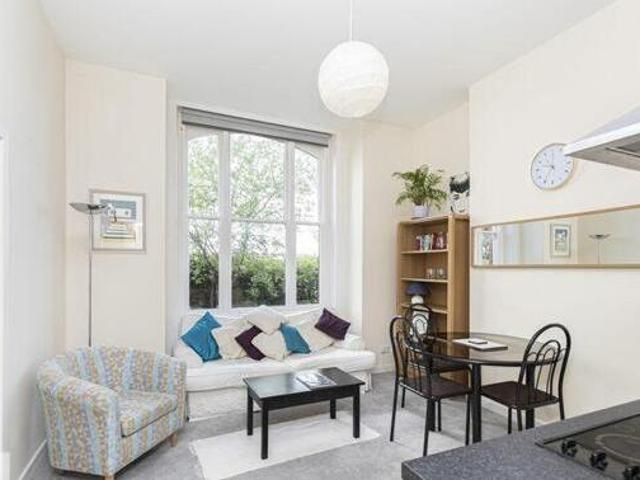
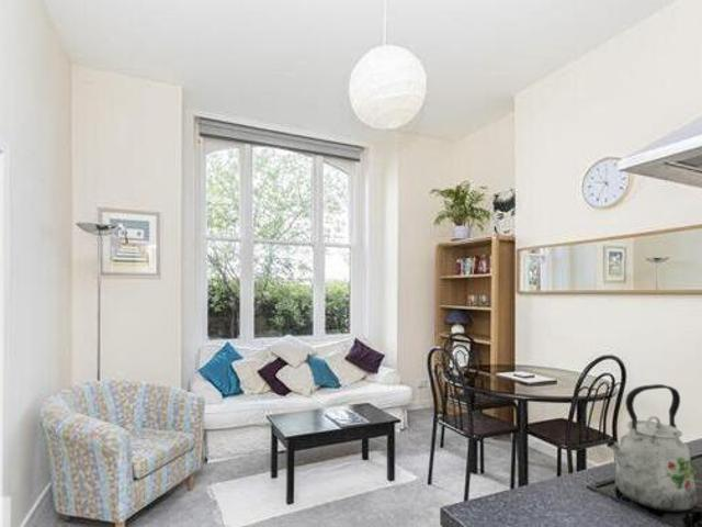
+ kettle (644, 444)
